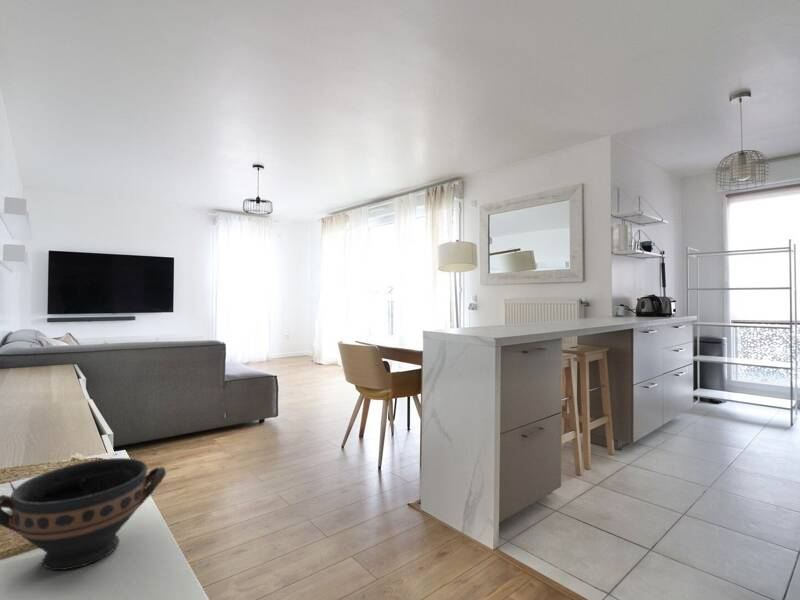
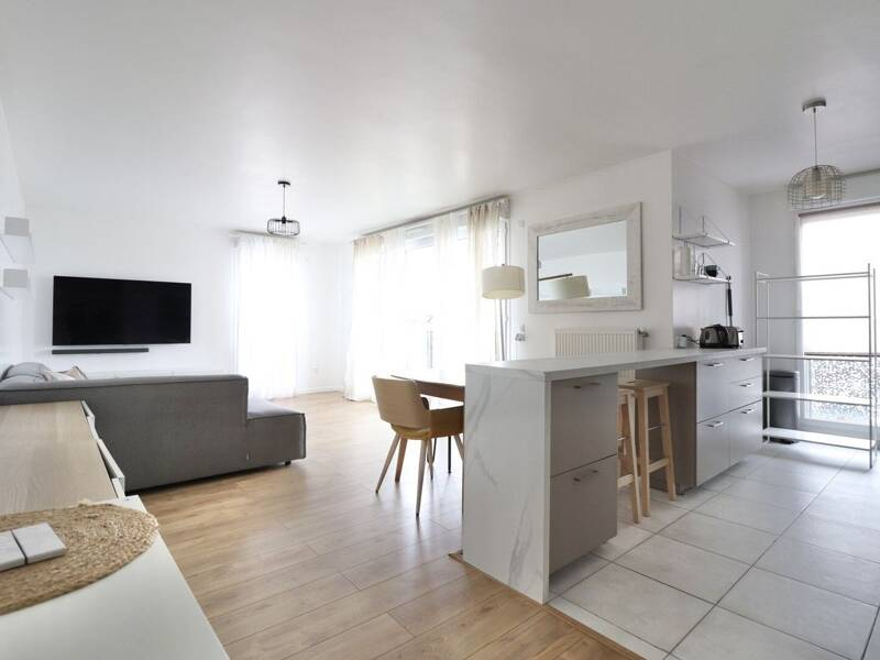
- bowl (82, 514)
